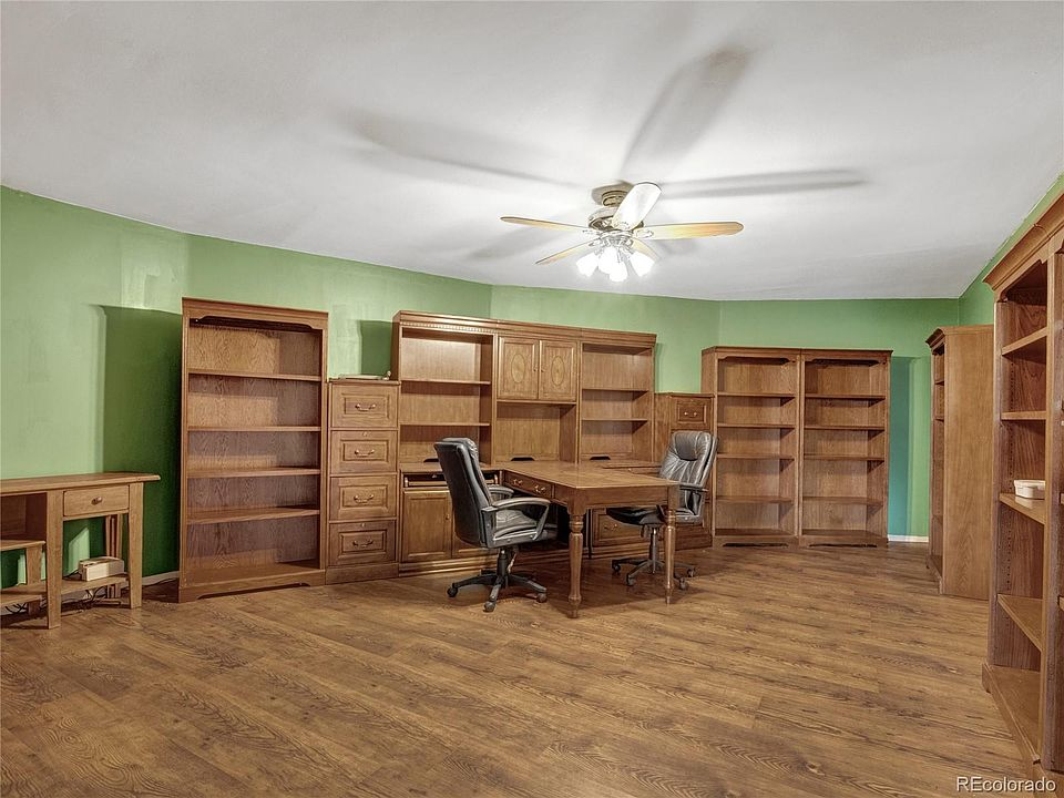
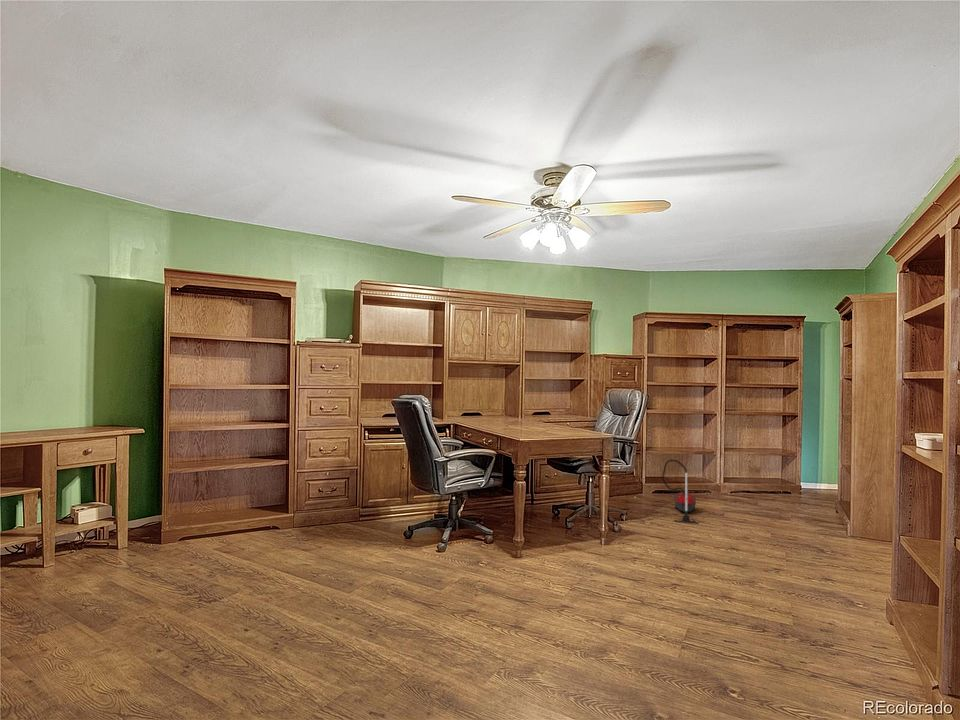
+ vacuum cleaner (679, 488)
